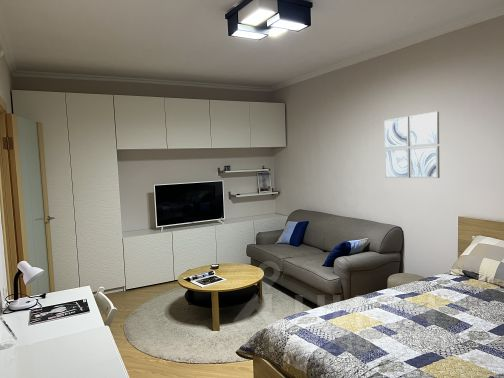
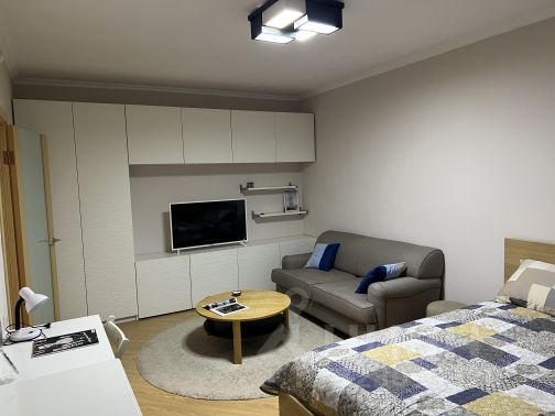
- wall art (409, 146)
